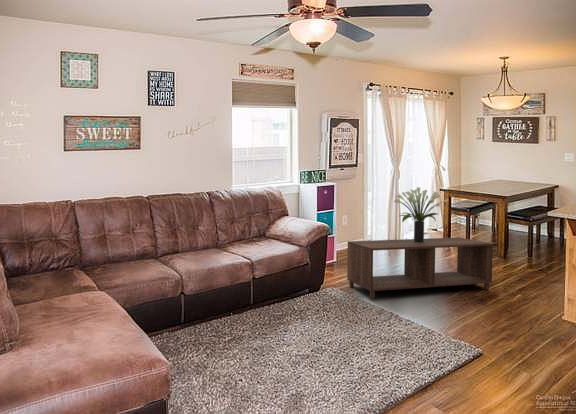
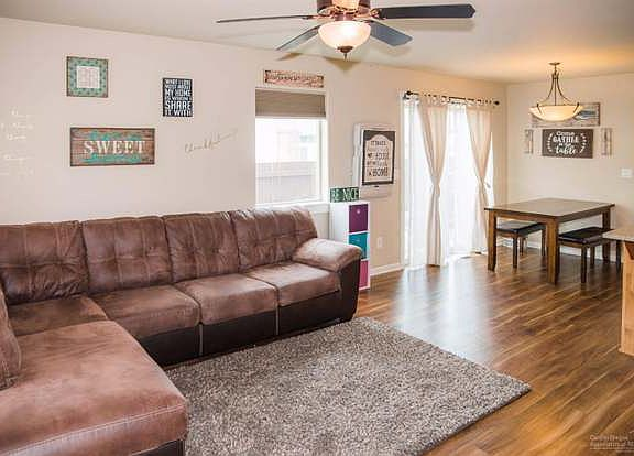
- potted plant (420, 214)
- coffee table (418, 265)
